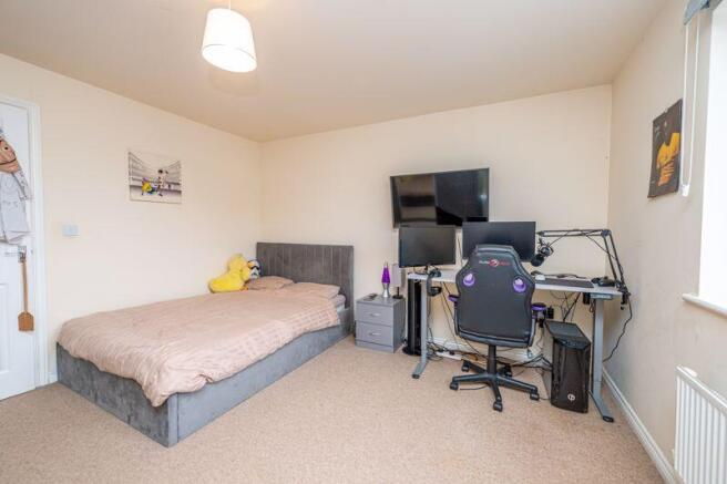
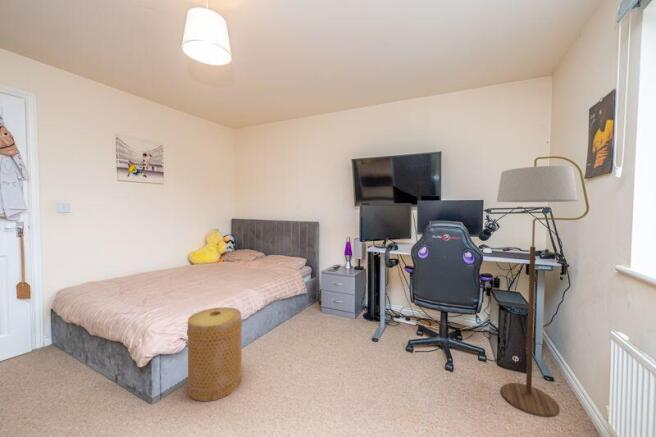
+ basket (215, 350)
+ floor lamp (534, 280)
